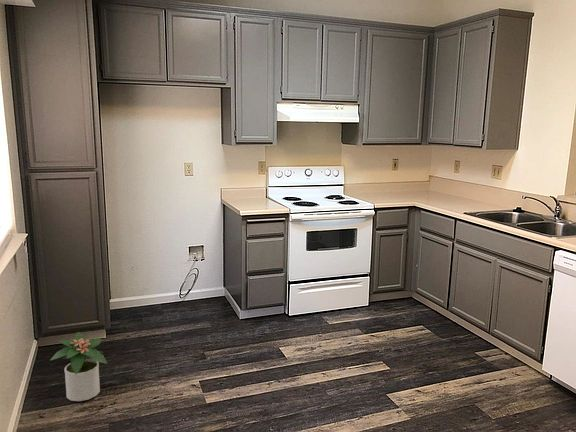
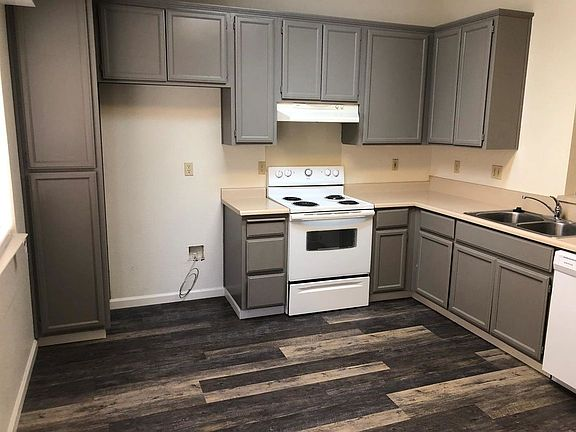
- potted plant (82, 366)
